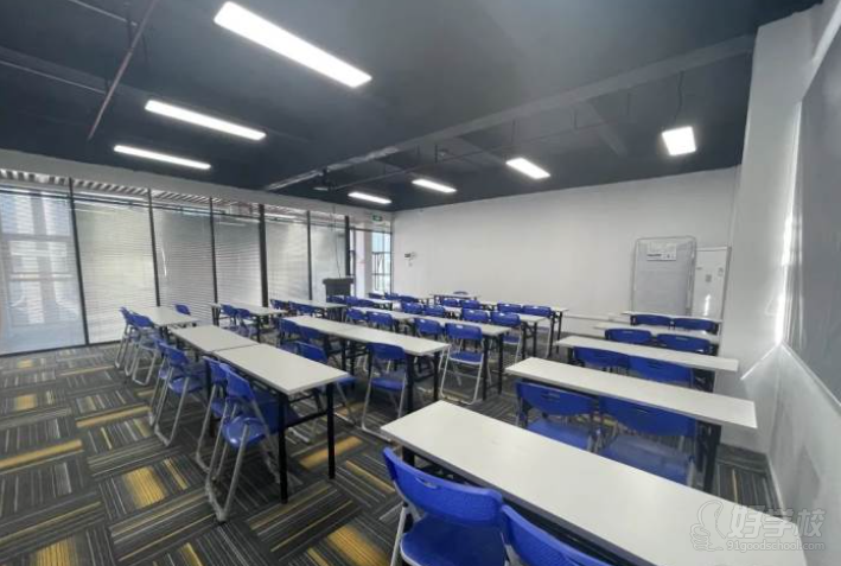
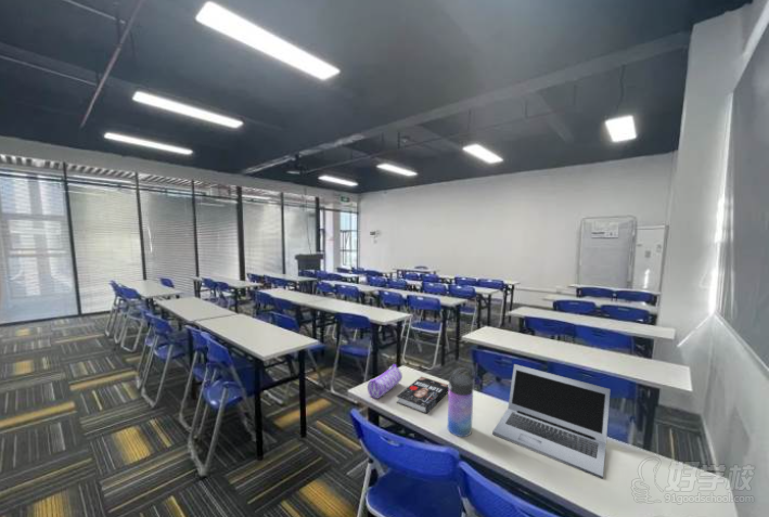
+ pencil case (385, 380)
+ water bottle (460, 399)
+ laptop (550, 412)
+ book (423, 393)
